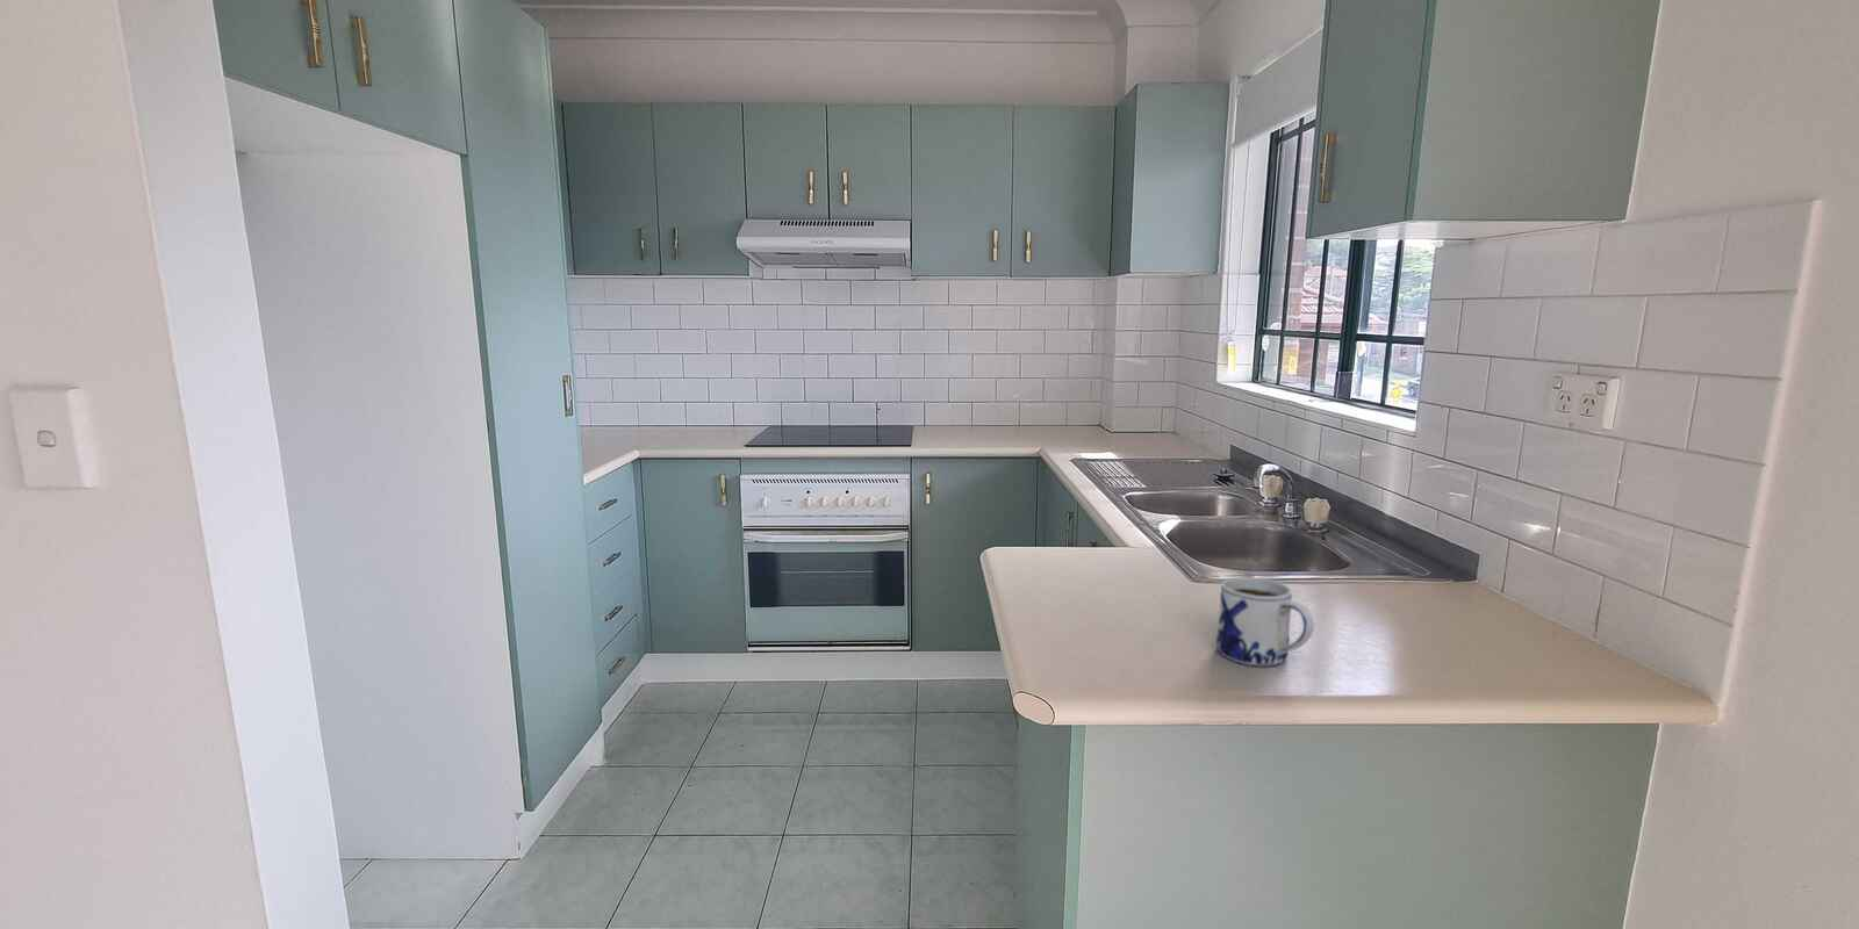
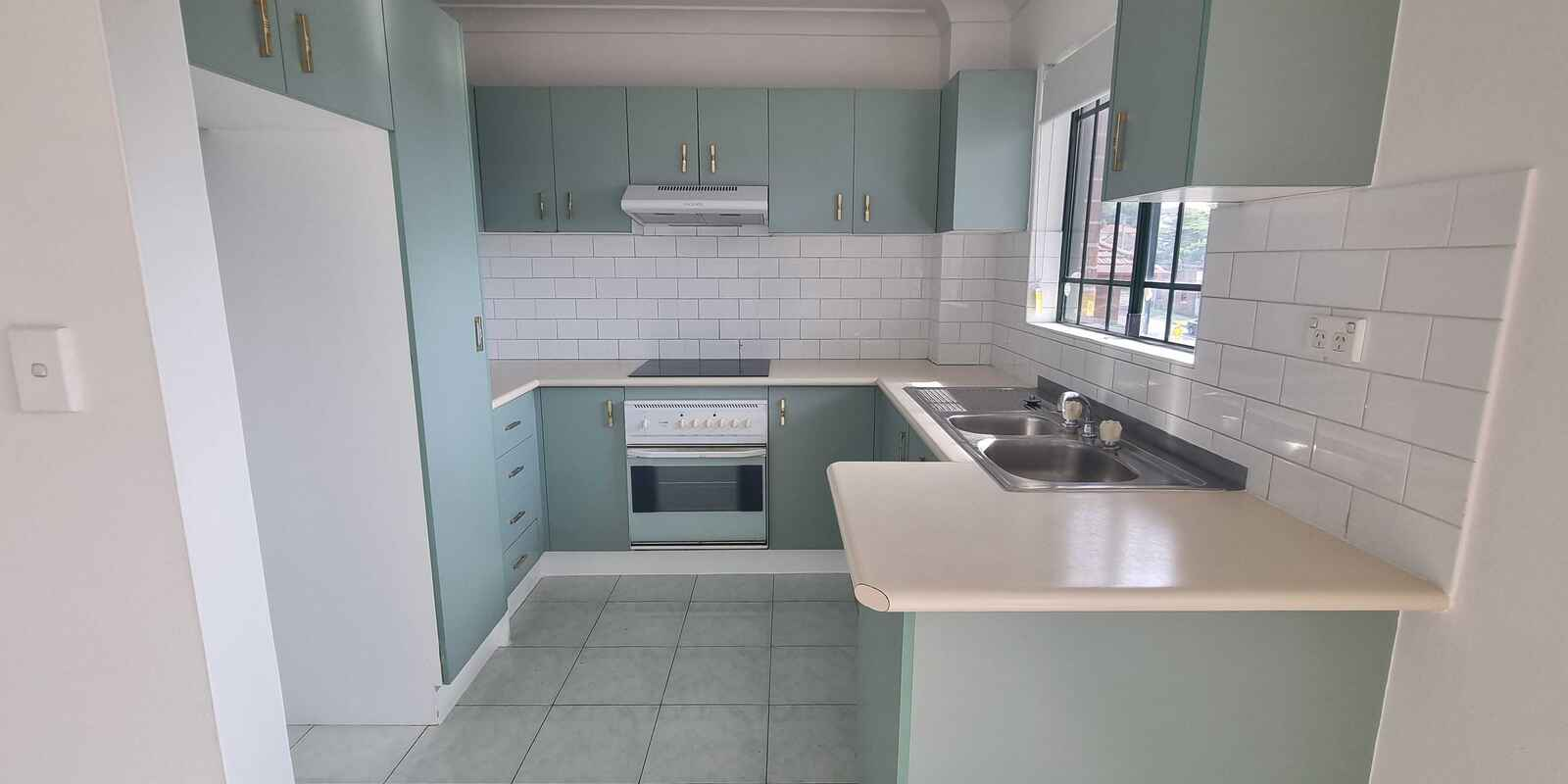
- mug (1261, 622)
